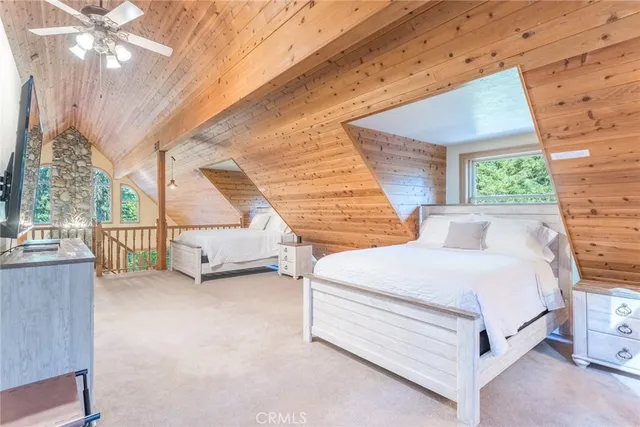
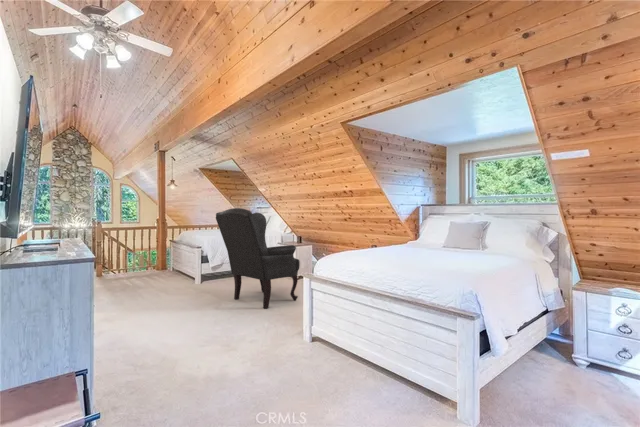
+ chair (259, 254)
